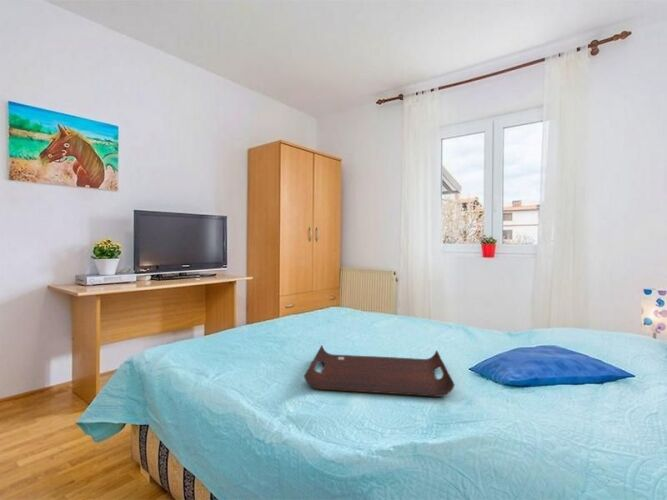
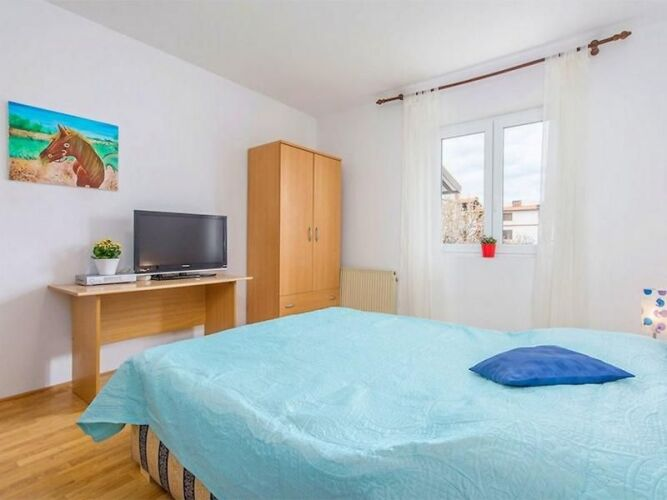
- serving tray (377, 367)
